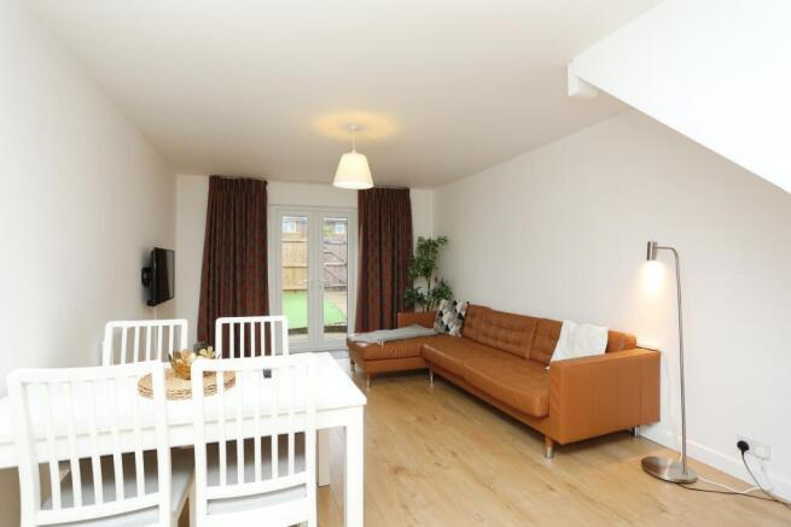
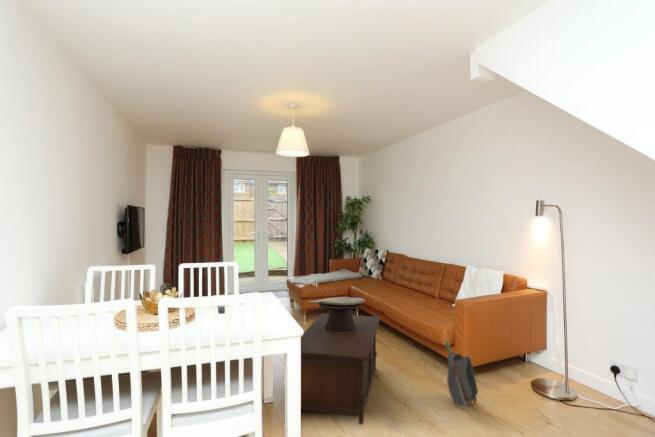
+ cabinet (340, 360)
+ decorative bowl (337, 312)
+ backpack (462, 371)
